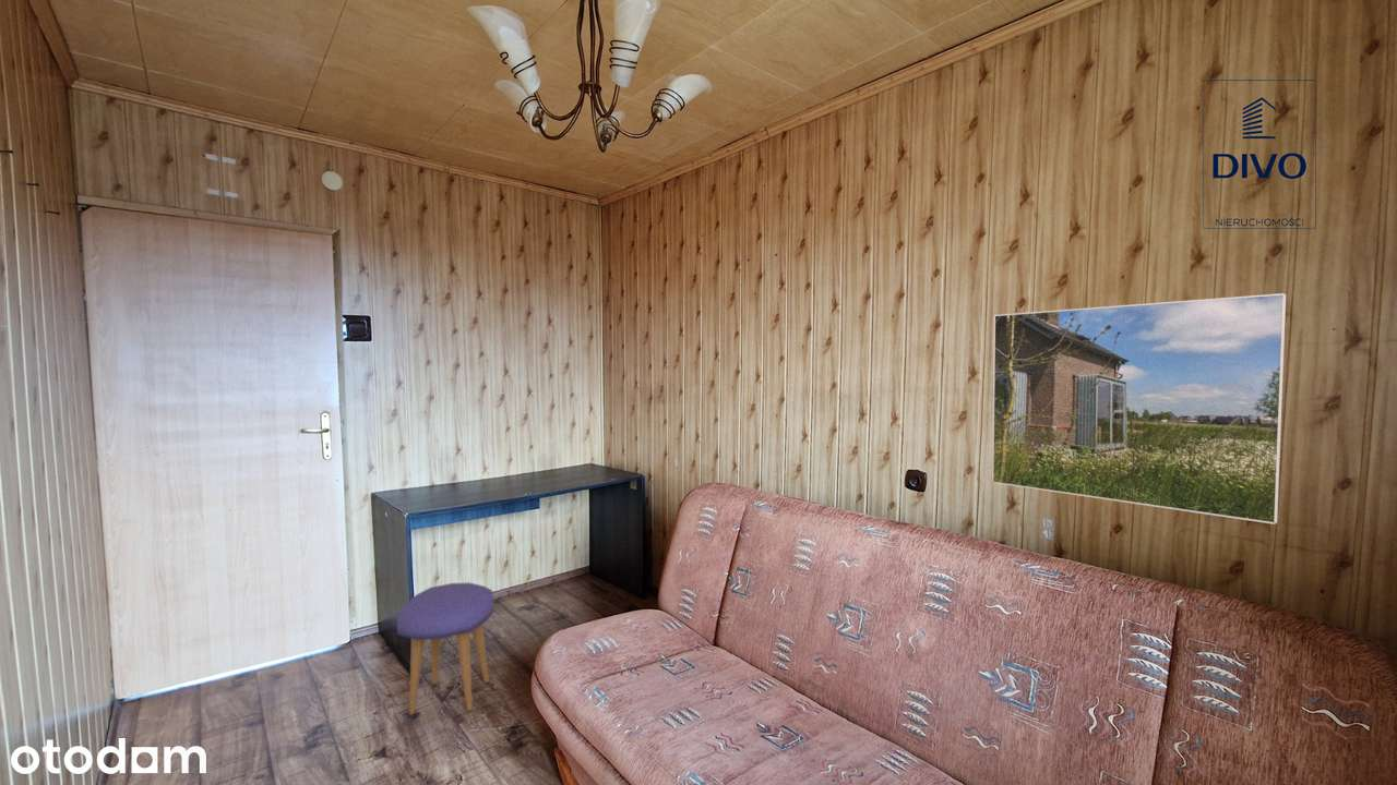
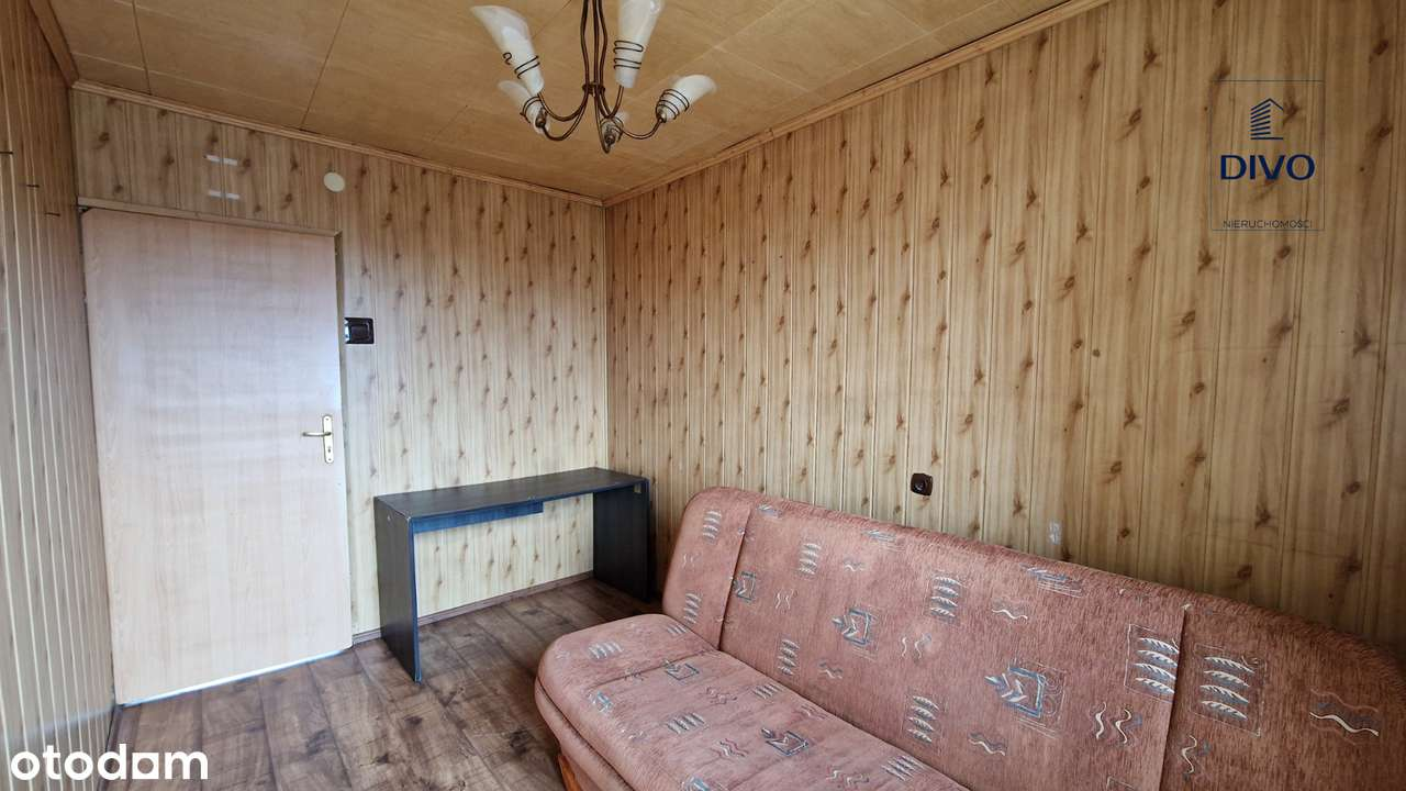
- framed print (1114, 403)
- stool (457, 647)
